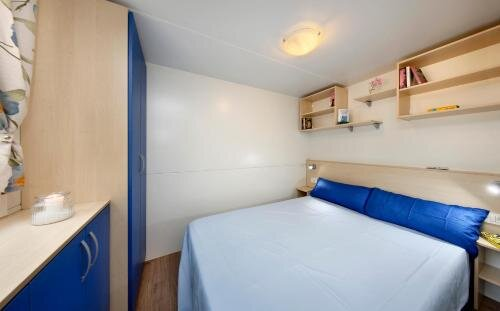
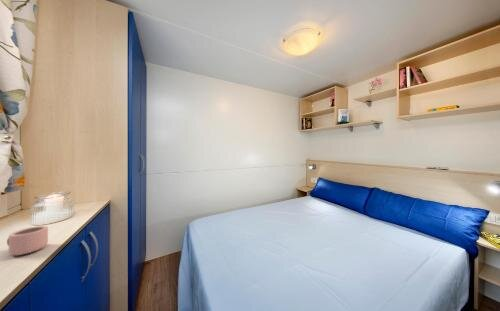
+ mug (25, 240)
